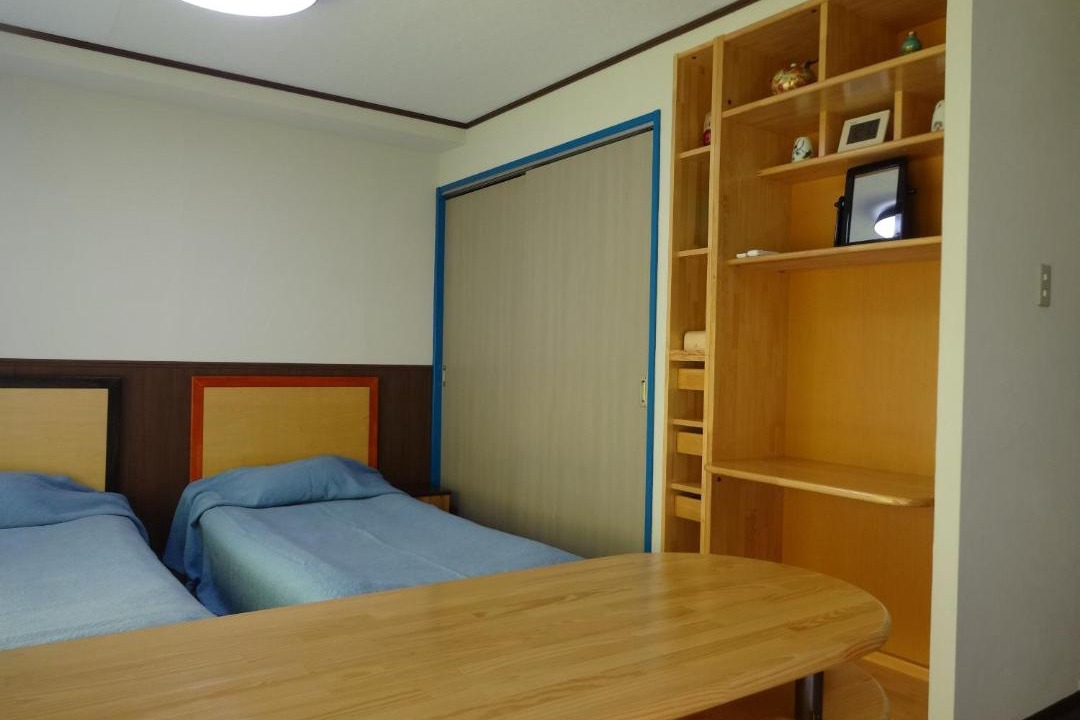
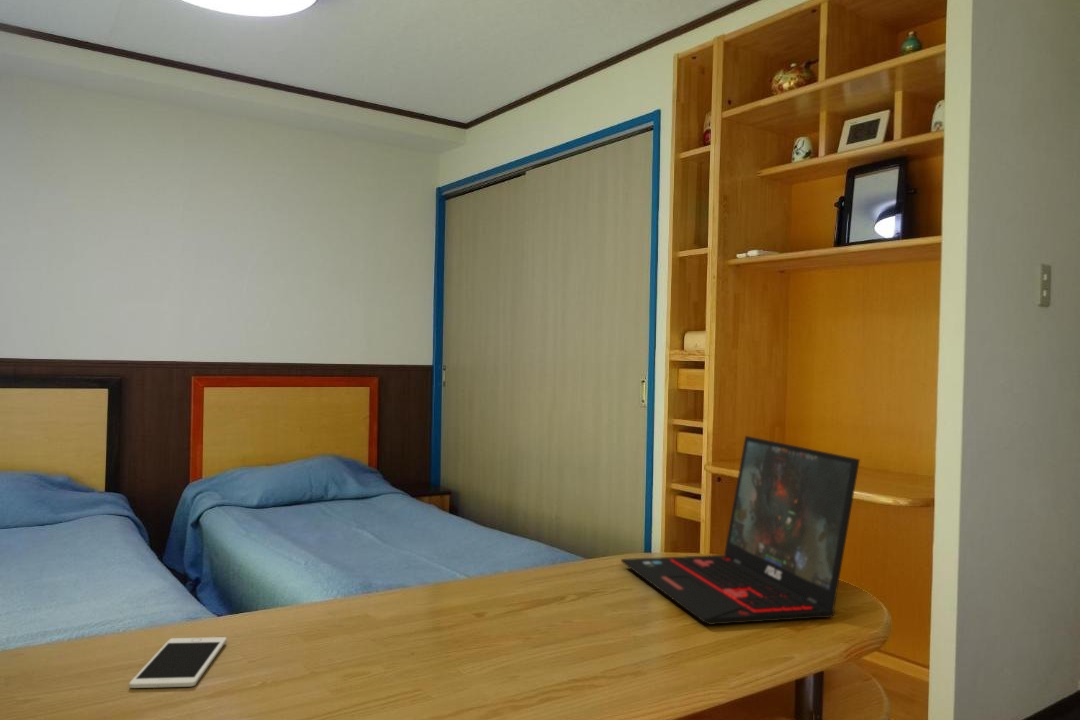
+ laptop (730, 519)
+ cell phone (181, 660)
